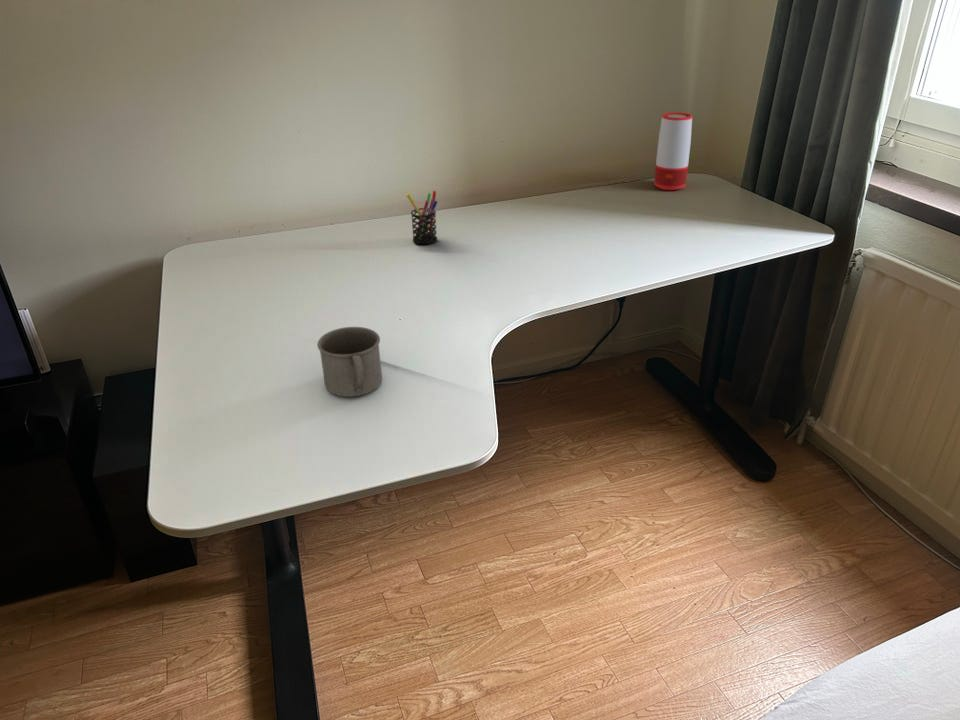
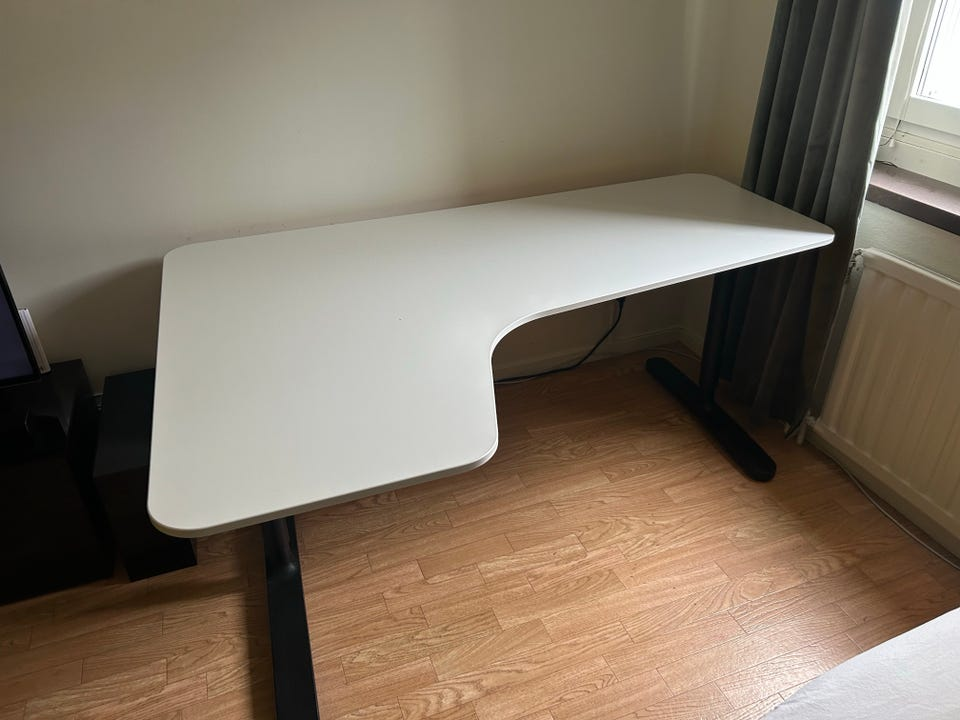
- pen holder (426, 214)
- mug (352, 363)
- speaker (673, 151)
